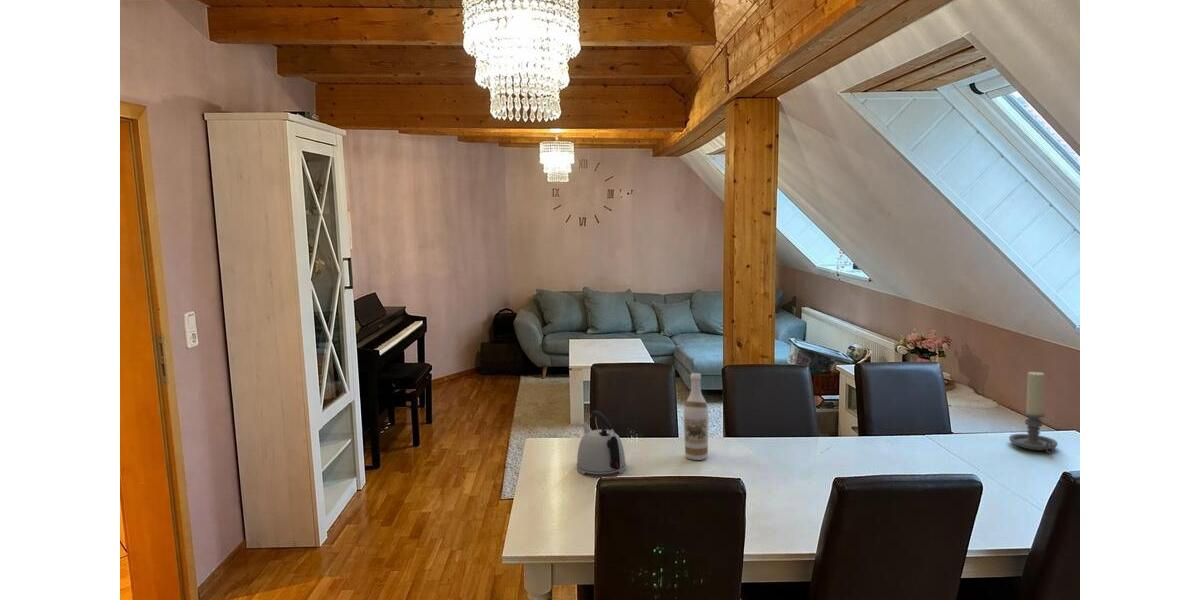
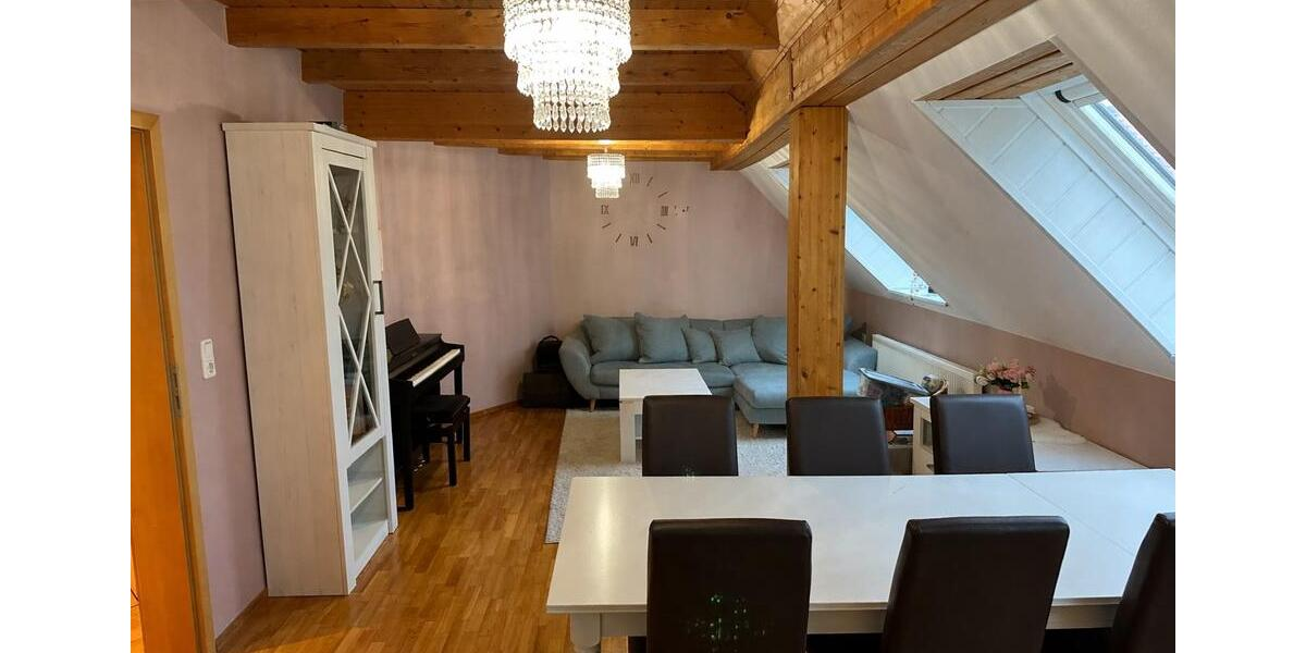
- candle holder (1037, 410)
- kettle (599, 439)
- wine bottle (696, 415)
